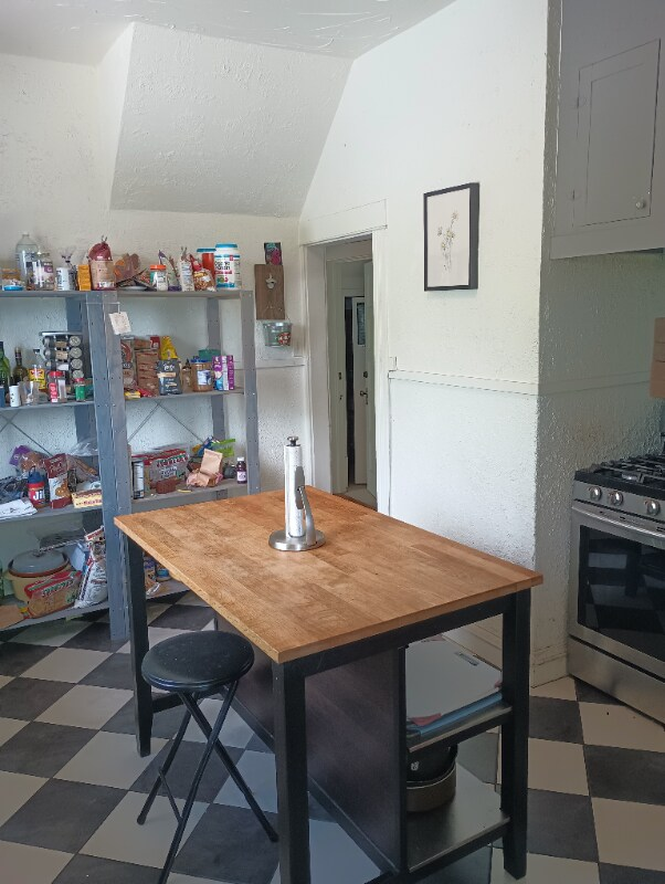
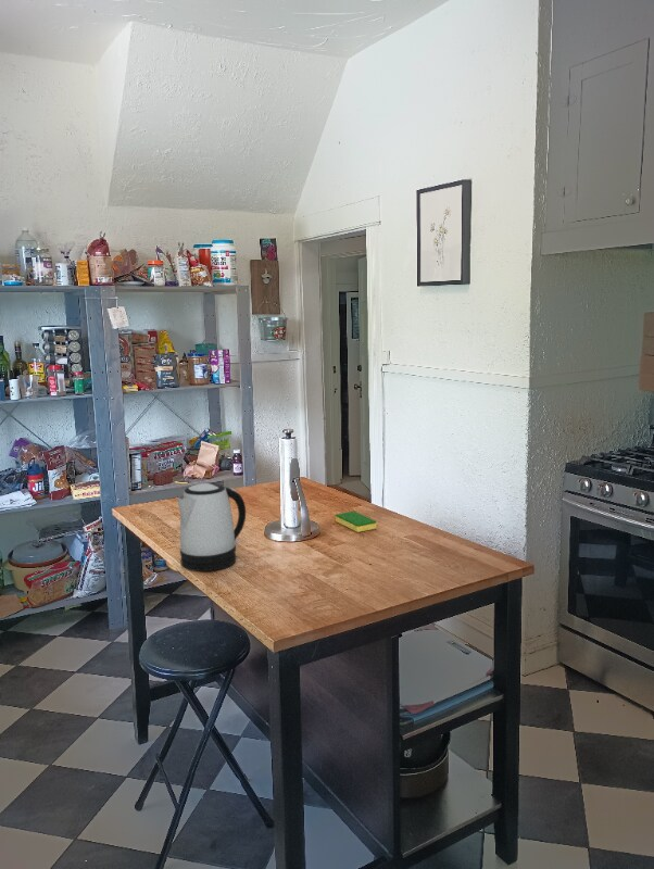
+ dish sponge (355, 520)
+ kettle (213, 521)
